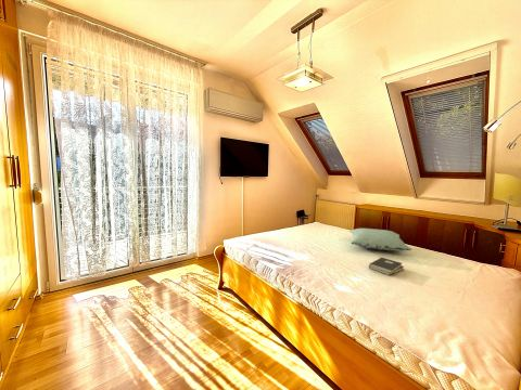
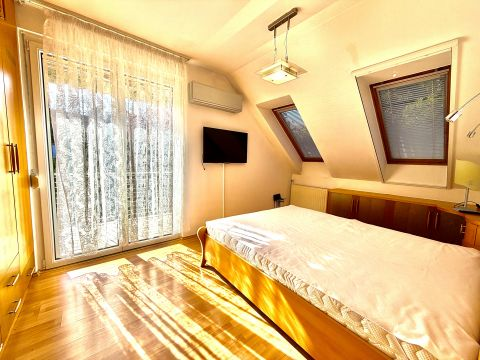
- hardback book (385, 265)
- pillow (376, 238)
